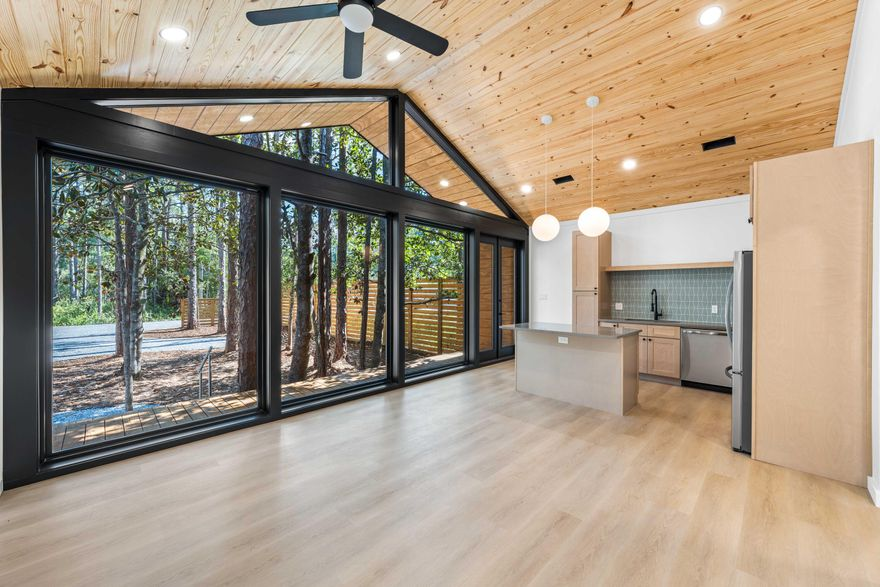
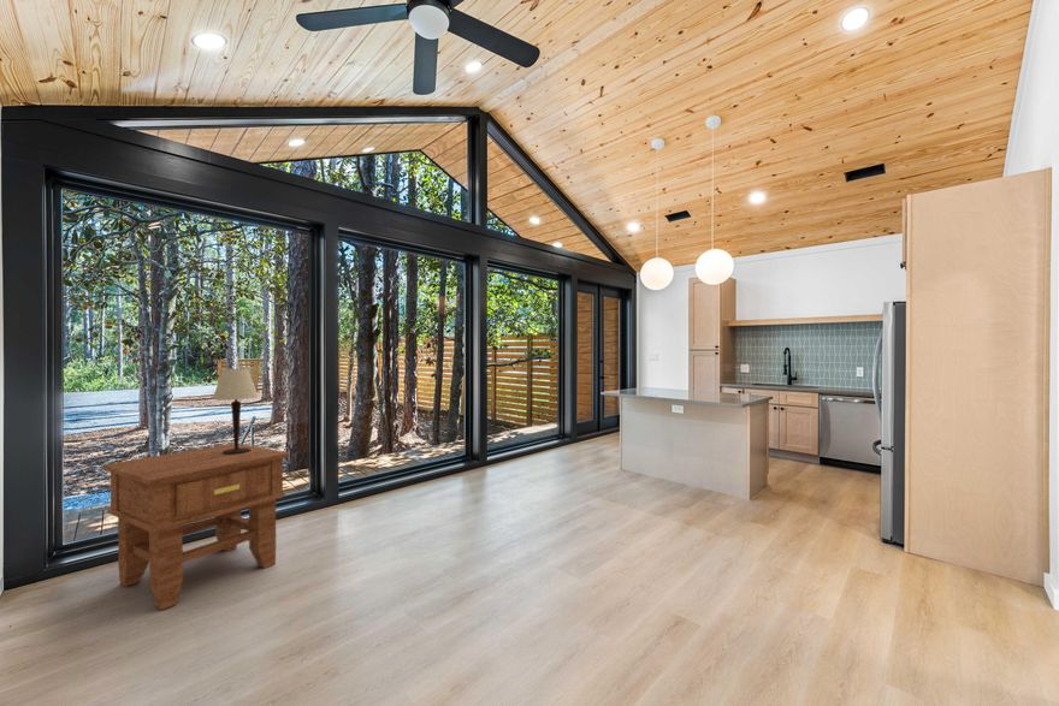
+ side table (201, 516)
+ table lamp (236, 410)
